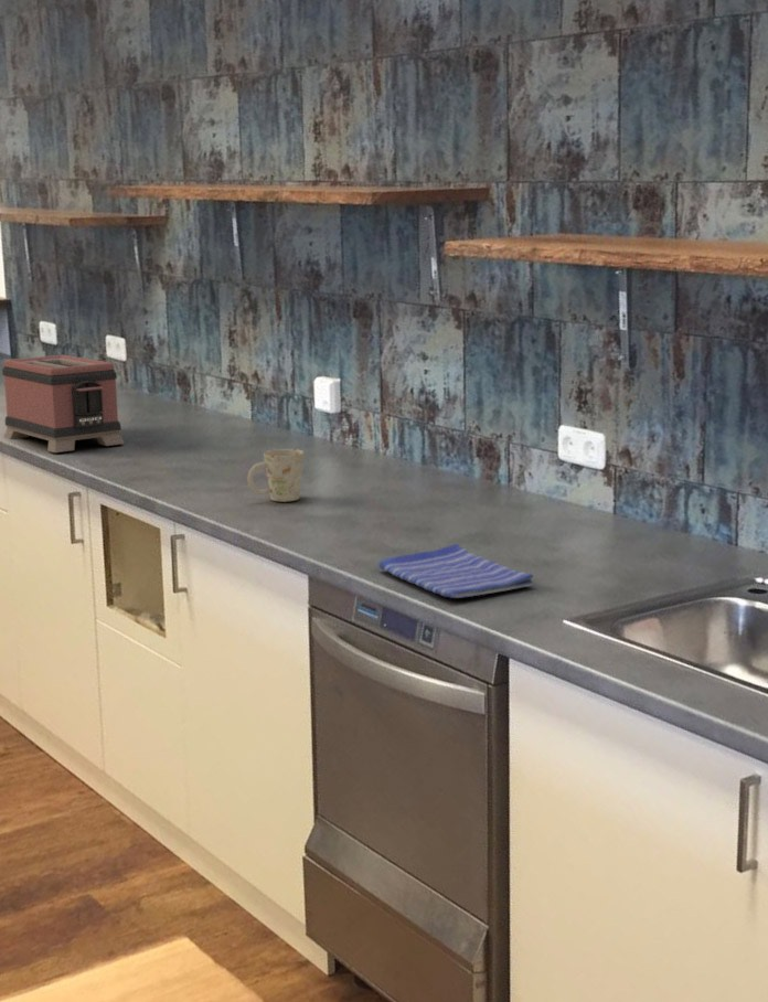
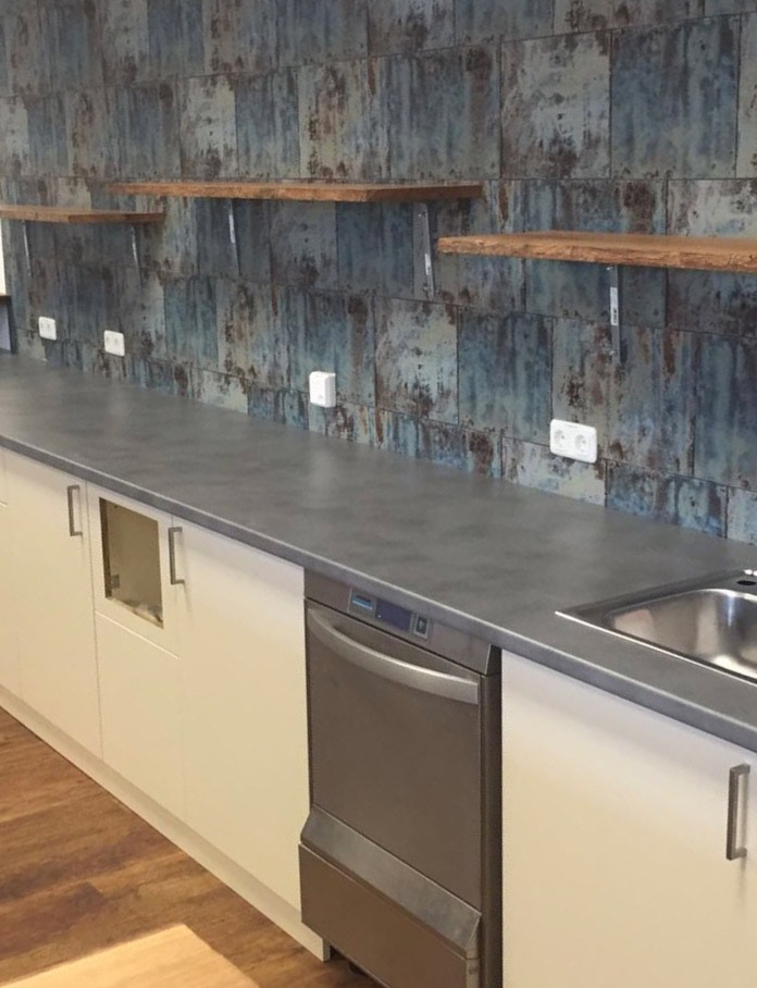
- mug (275, 477)
- dish towel (454, 571)
- toaster (63, 402)
